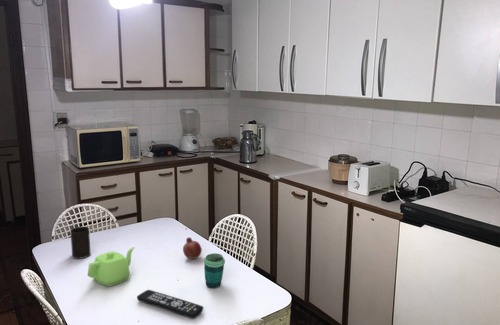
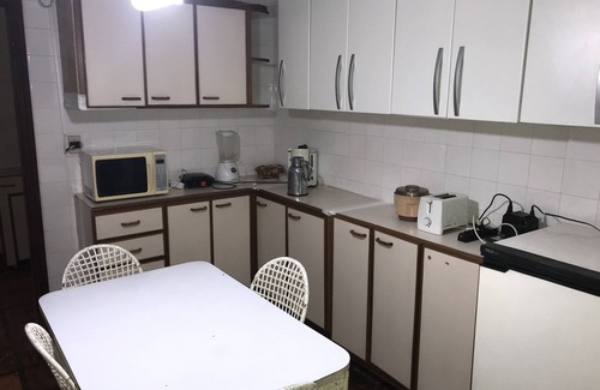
- remote control (169, 303)
- teapot (112, 265)
- cup (214, 271)
- cup (80, 242)
- fruit (192, 248)
